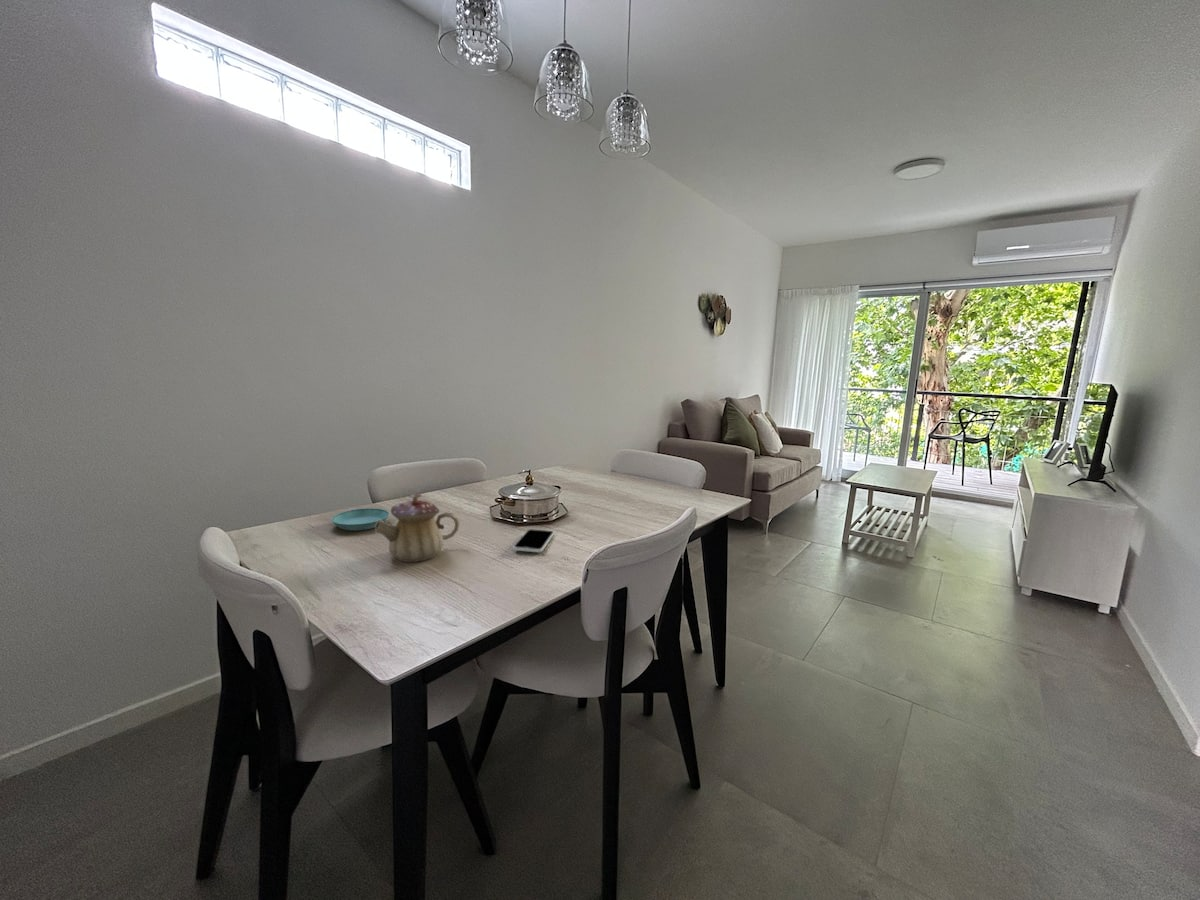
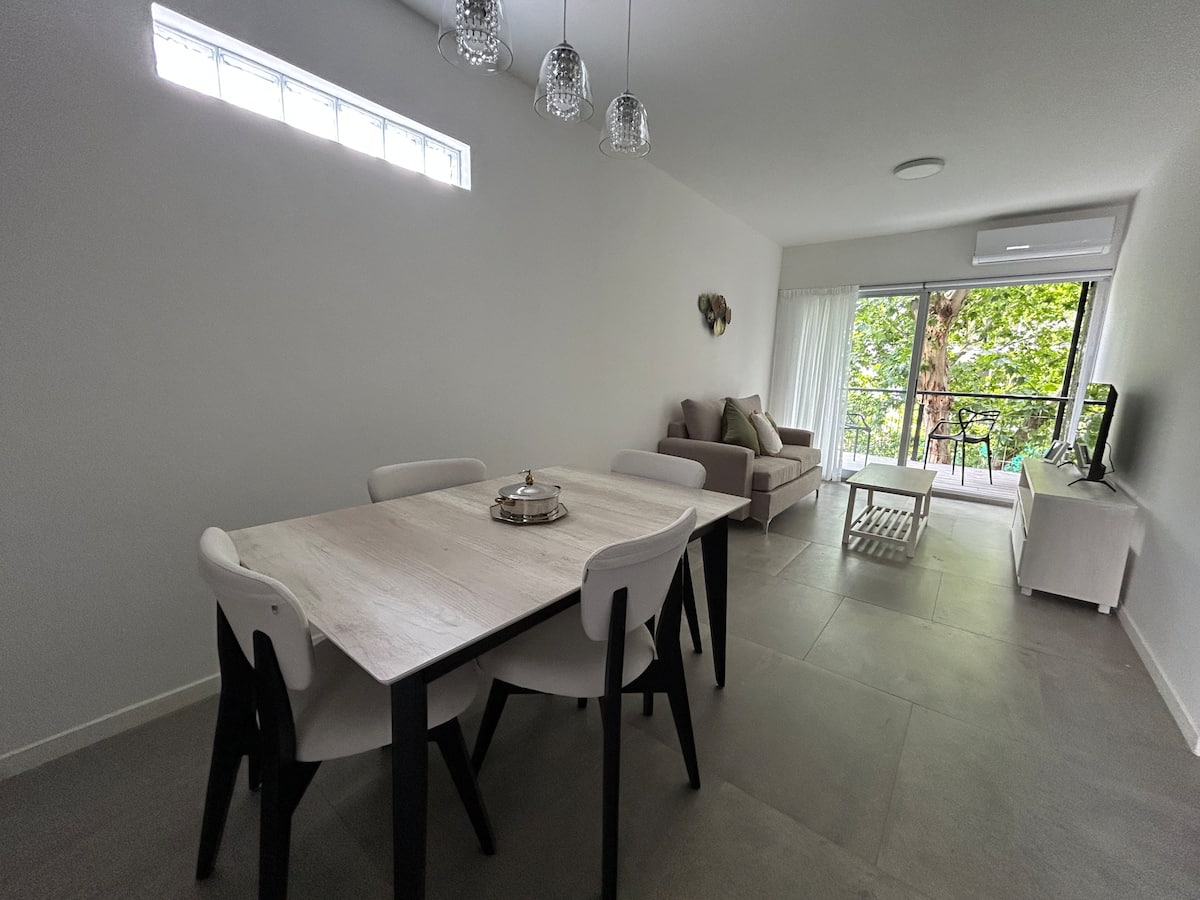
- saucer (361, 520)
- teapot (419, 523)
- smartphone (534, 540)
